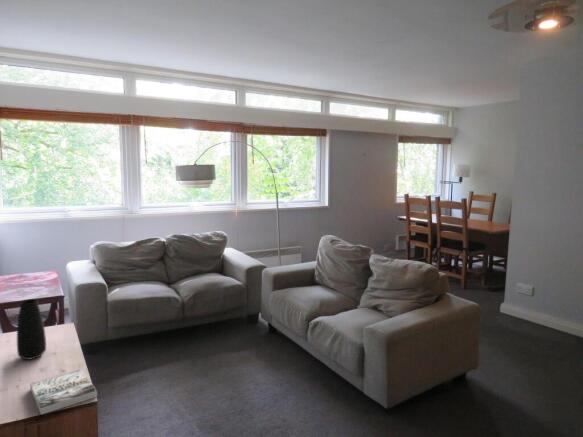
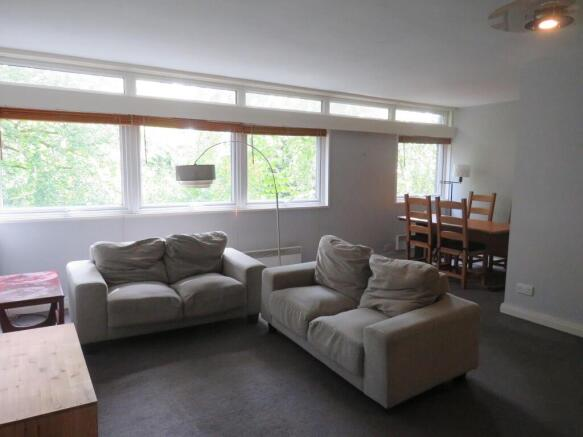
- vase (30, 328)
- book (63, 389)
